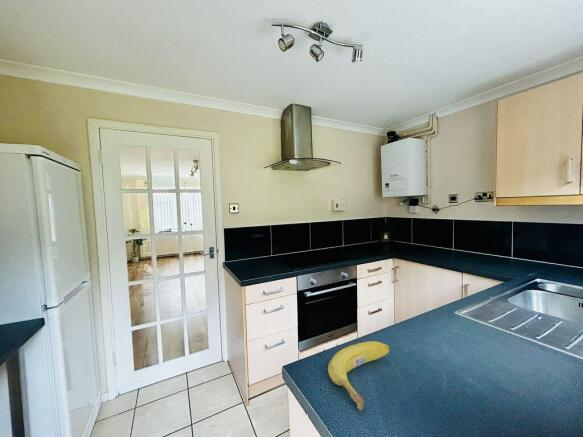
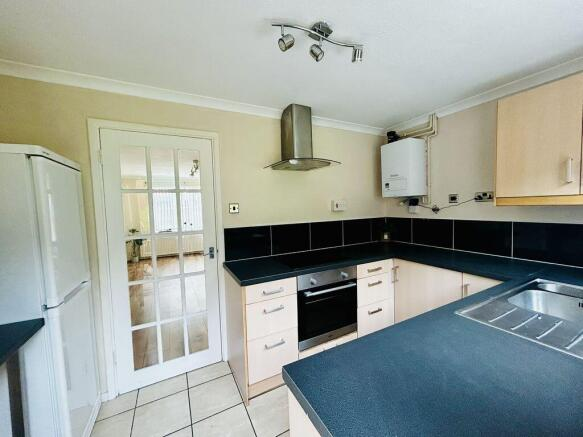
- fruit (360, 364)
